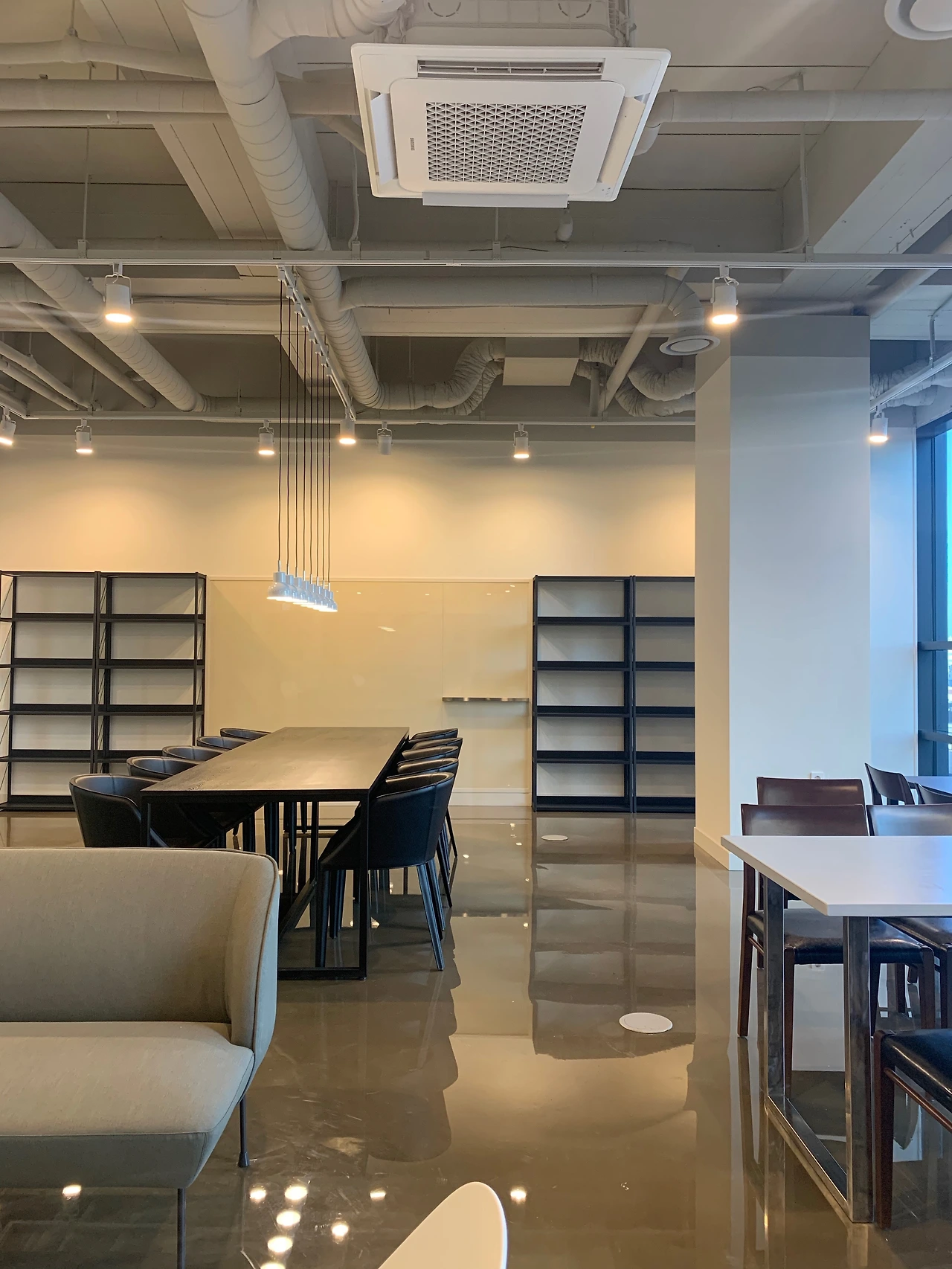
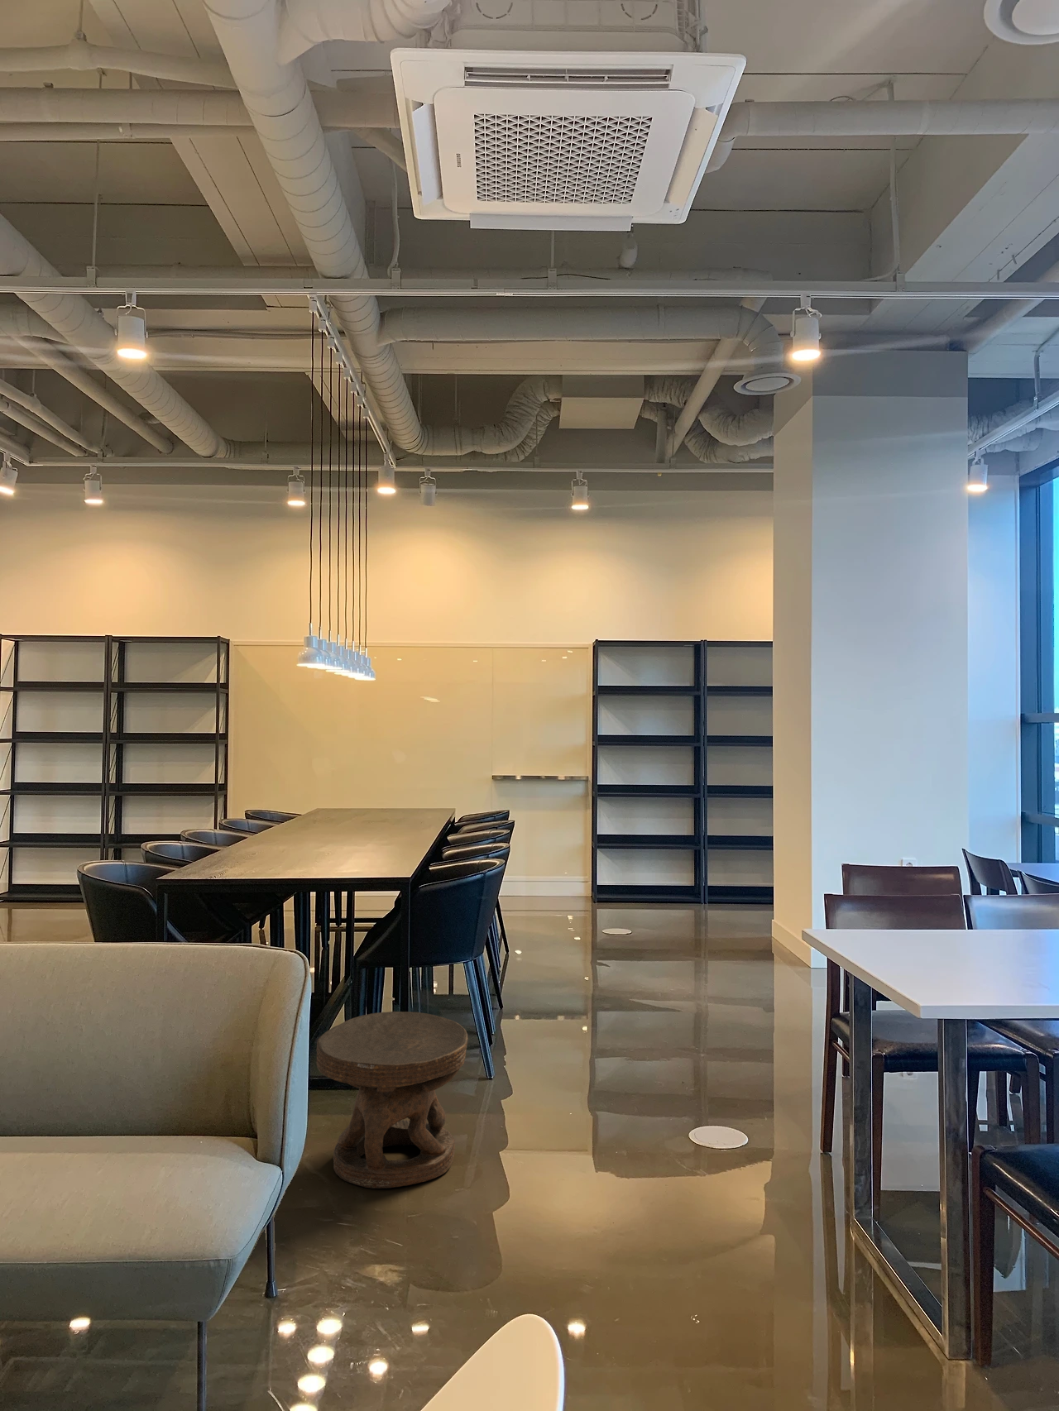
+ carved stool (396, 1096)
